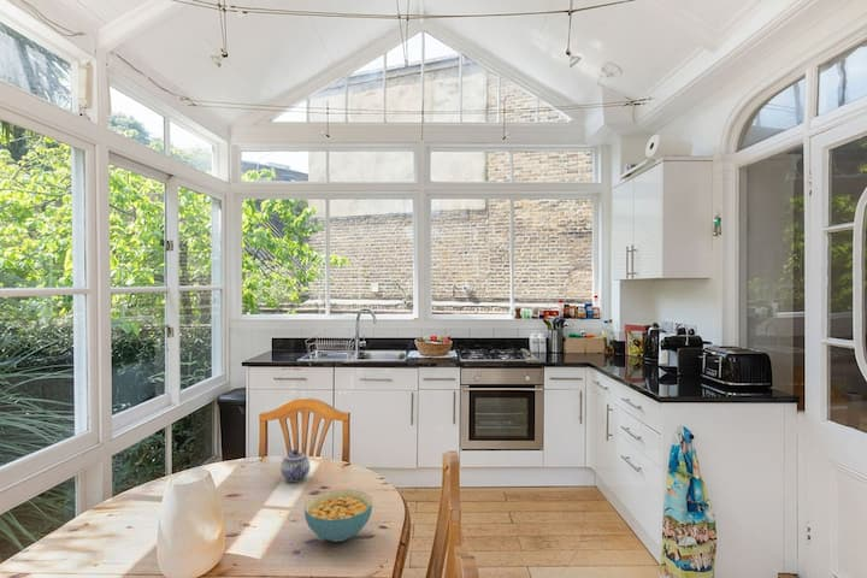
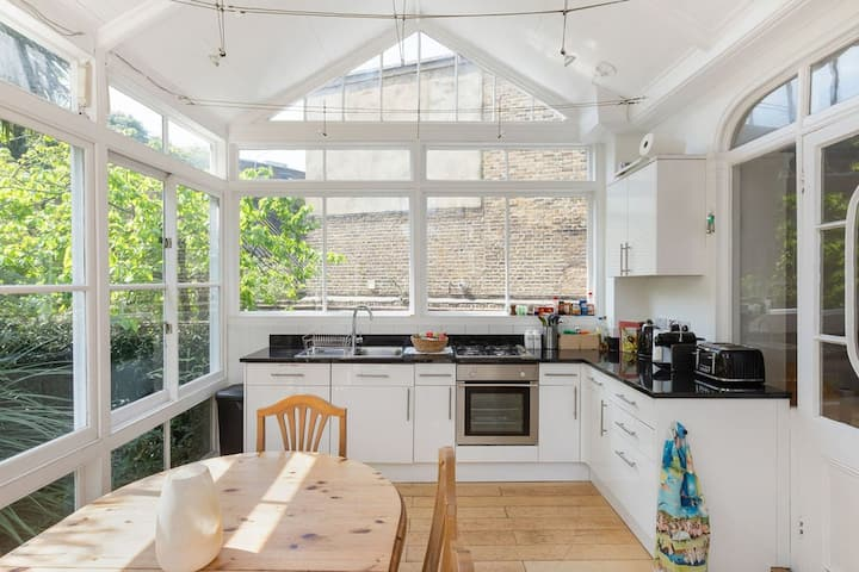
- cereal bowl (338, 519)
- teapot (295, 464)
